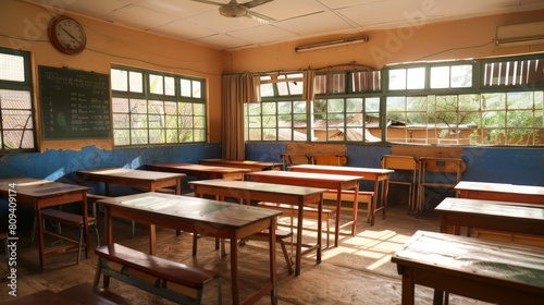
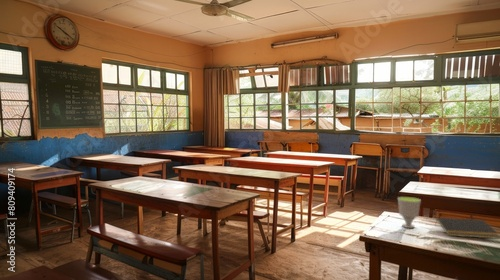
+ notepad (466, 227)
+ cup (408, 212)
